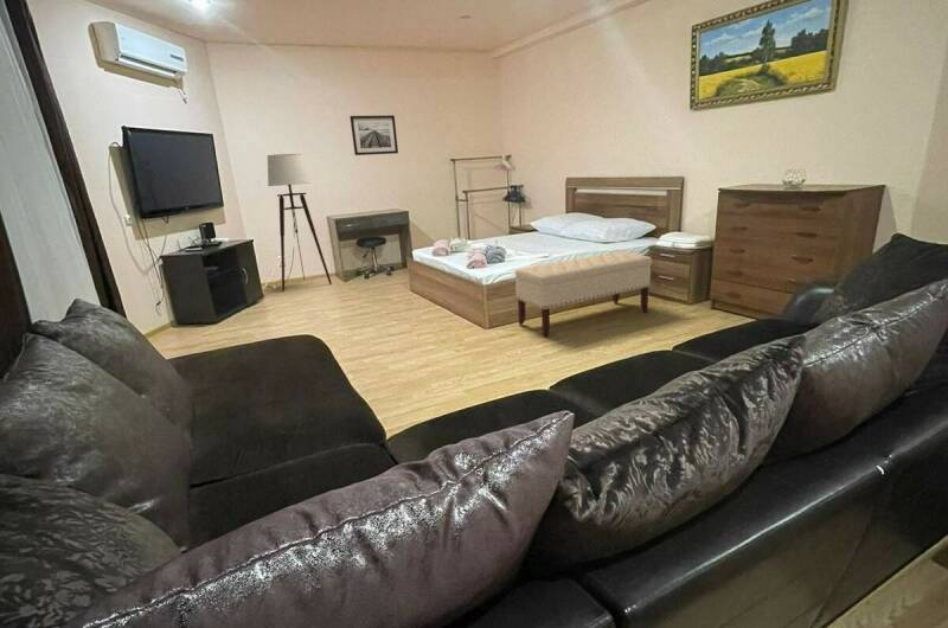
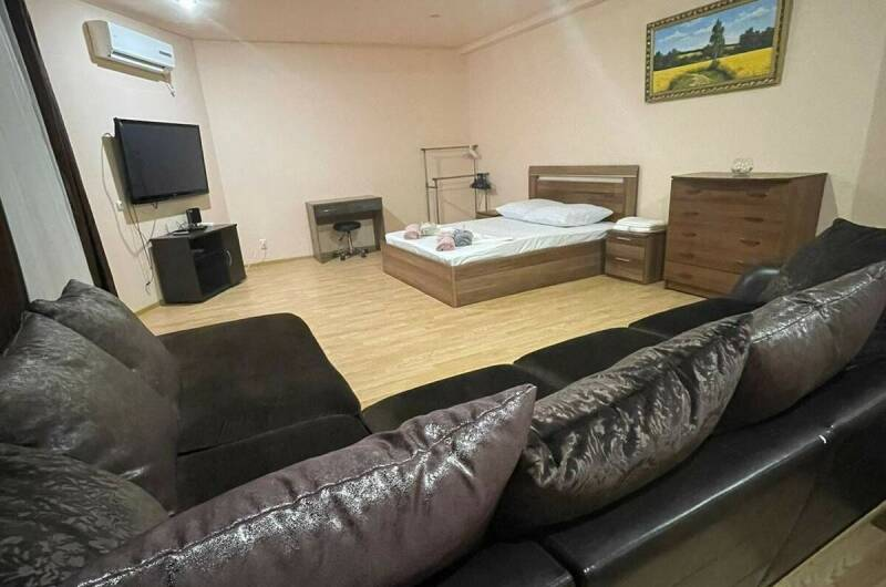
- floor lamp (283, 223)
- wall art (374, 135)
- bench (583, 290)
